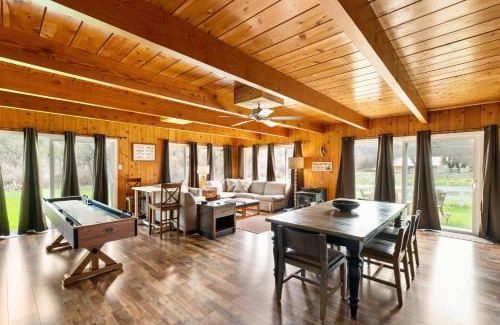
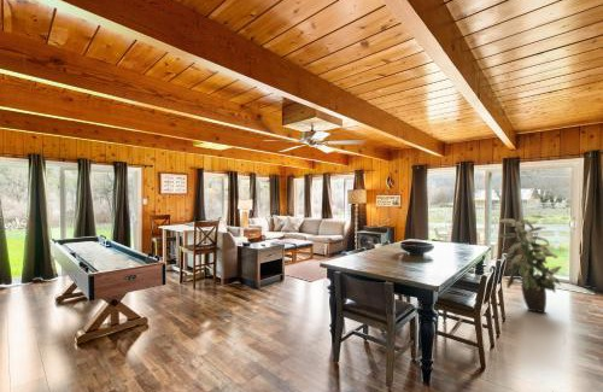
+ indoor plant (529, 262)
